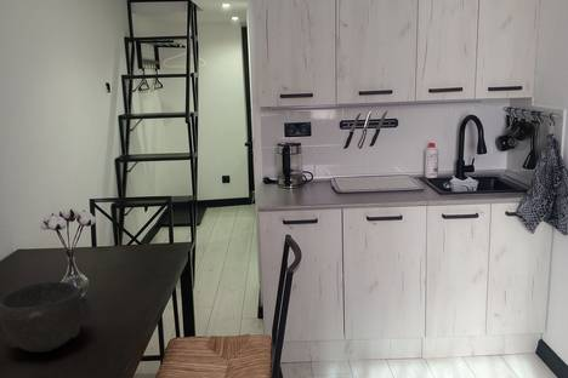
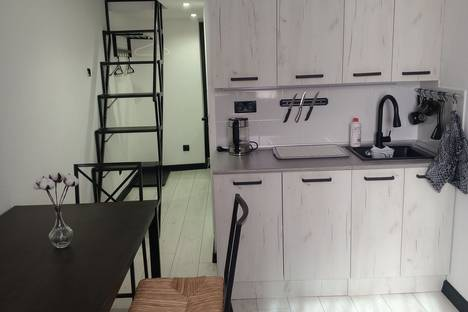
- bowl (42, 319)
